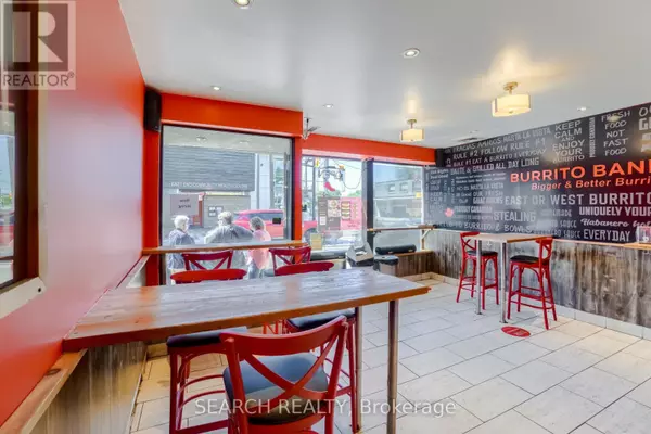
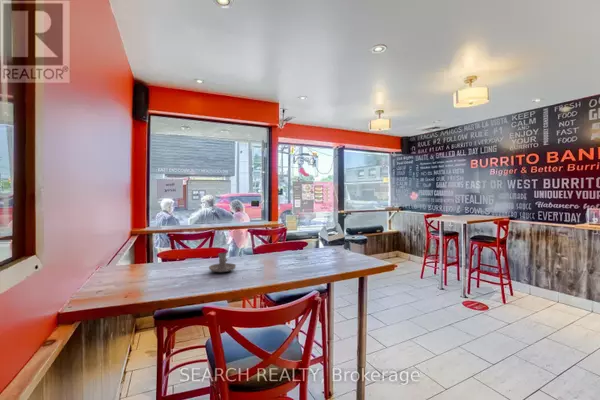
+ candle holder (222, 261)
